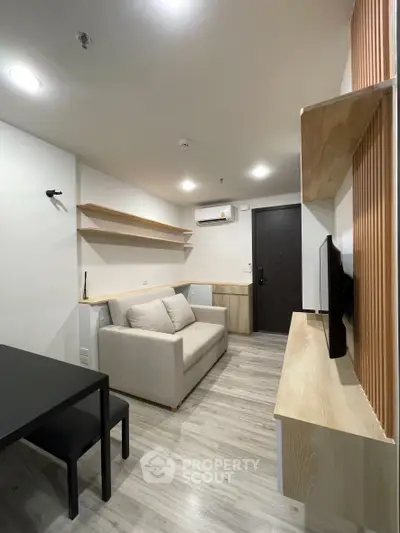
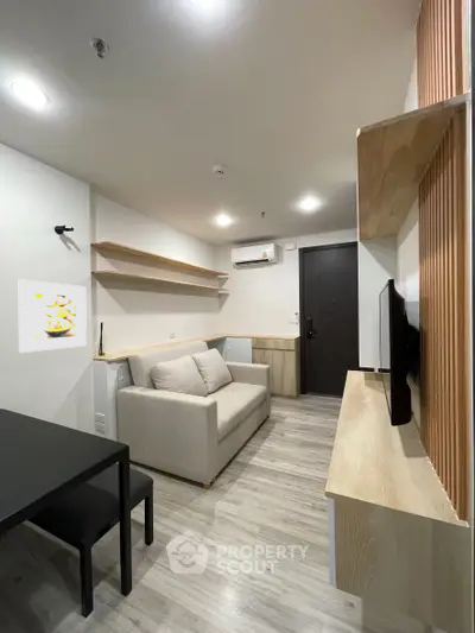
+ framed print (56, 316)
